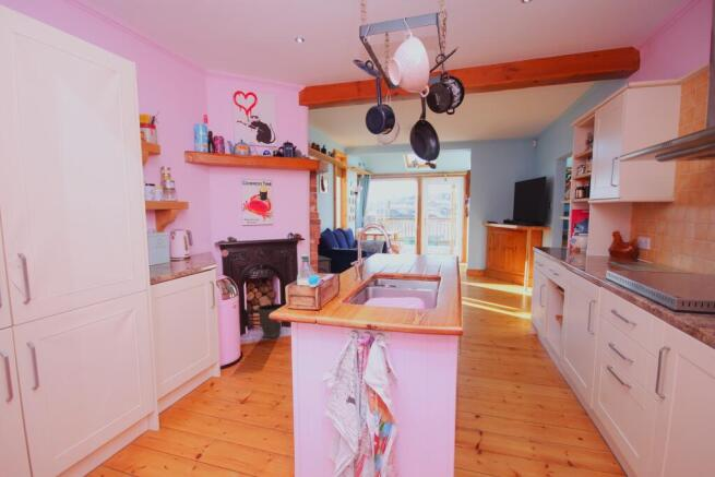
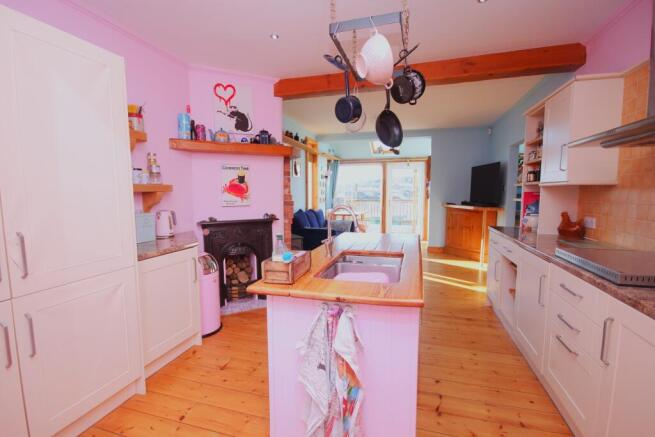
- waste basket (271, 321)
